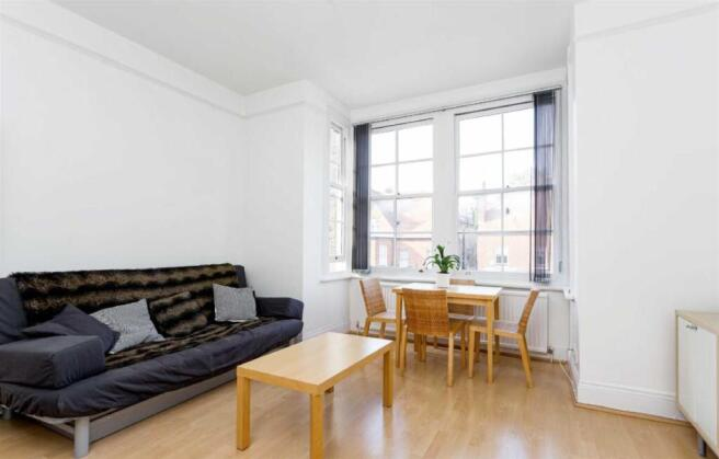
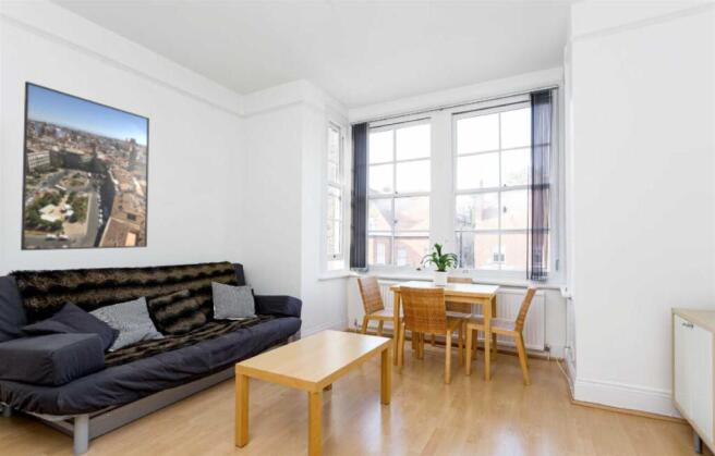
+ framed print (94, 174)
